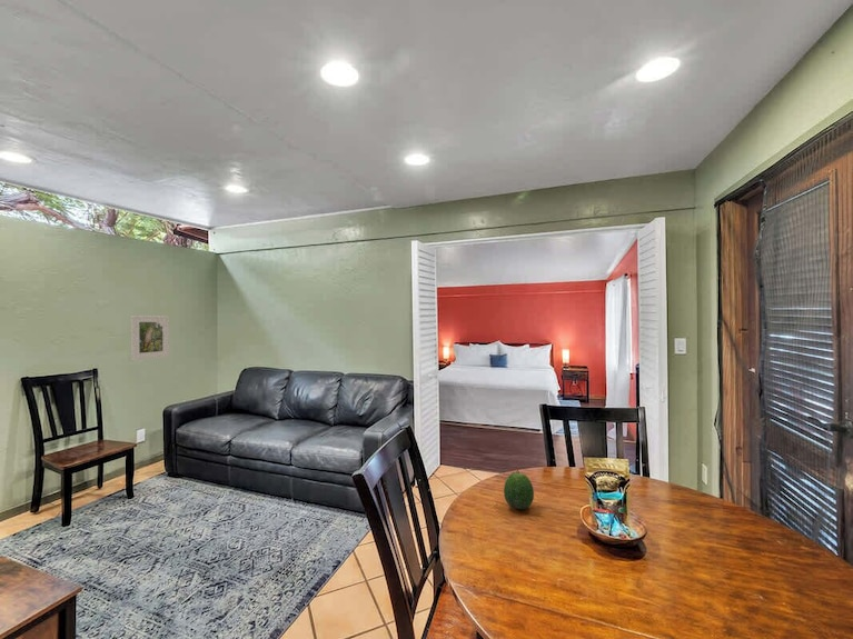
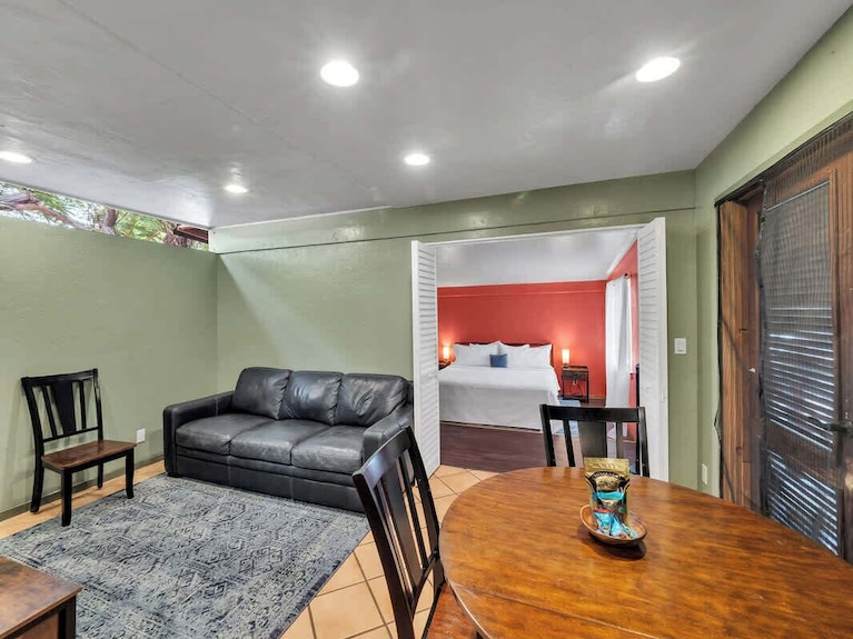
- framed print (150, 337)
- fruit (518, 490)
